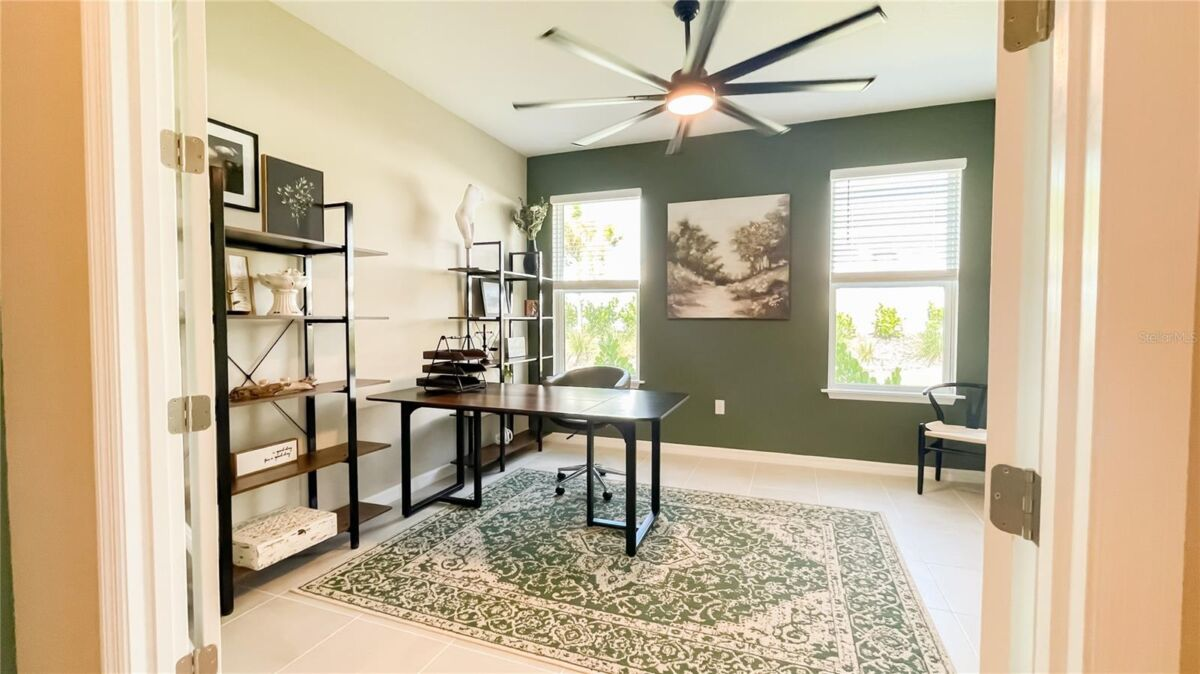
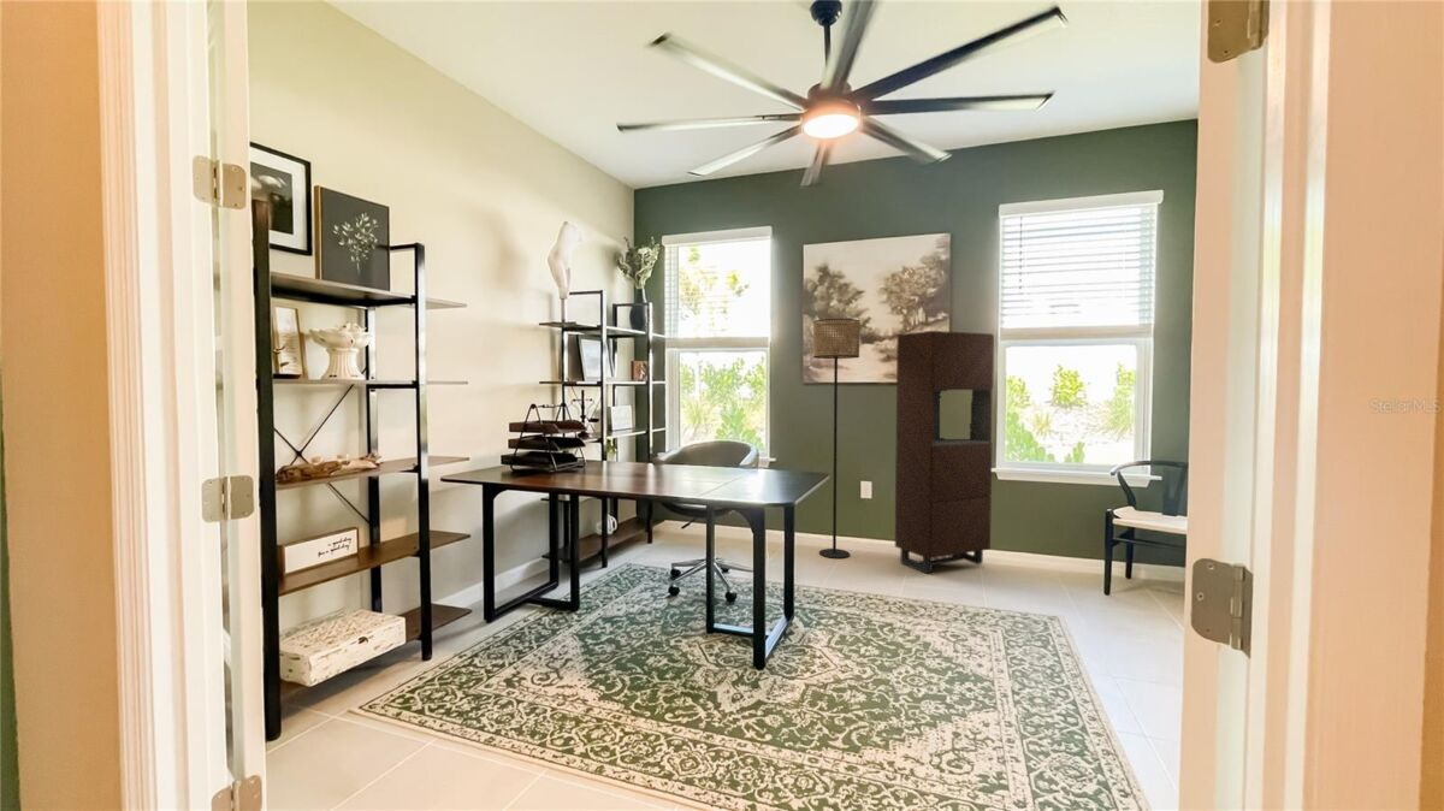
+ storage cabinet (943, 449)
+ floor lamp (835, 438)
